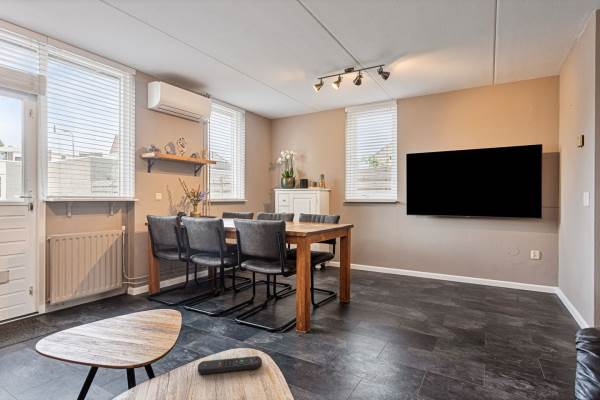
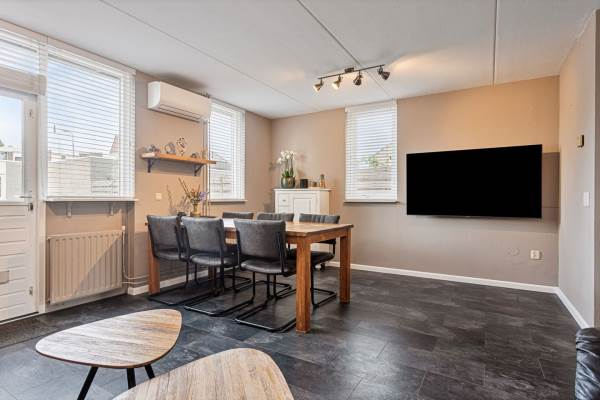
- remote control (230, 364)
